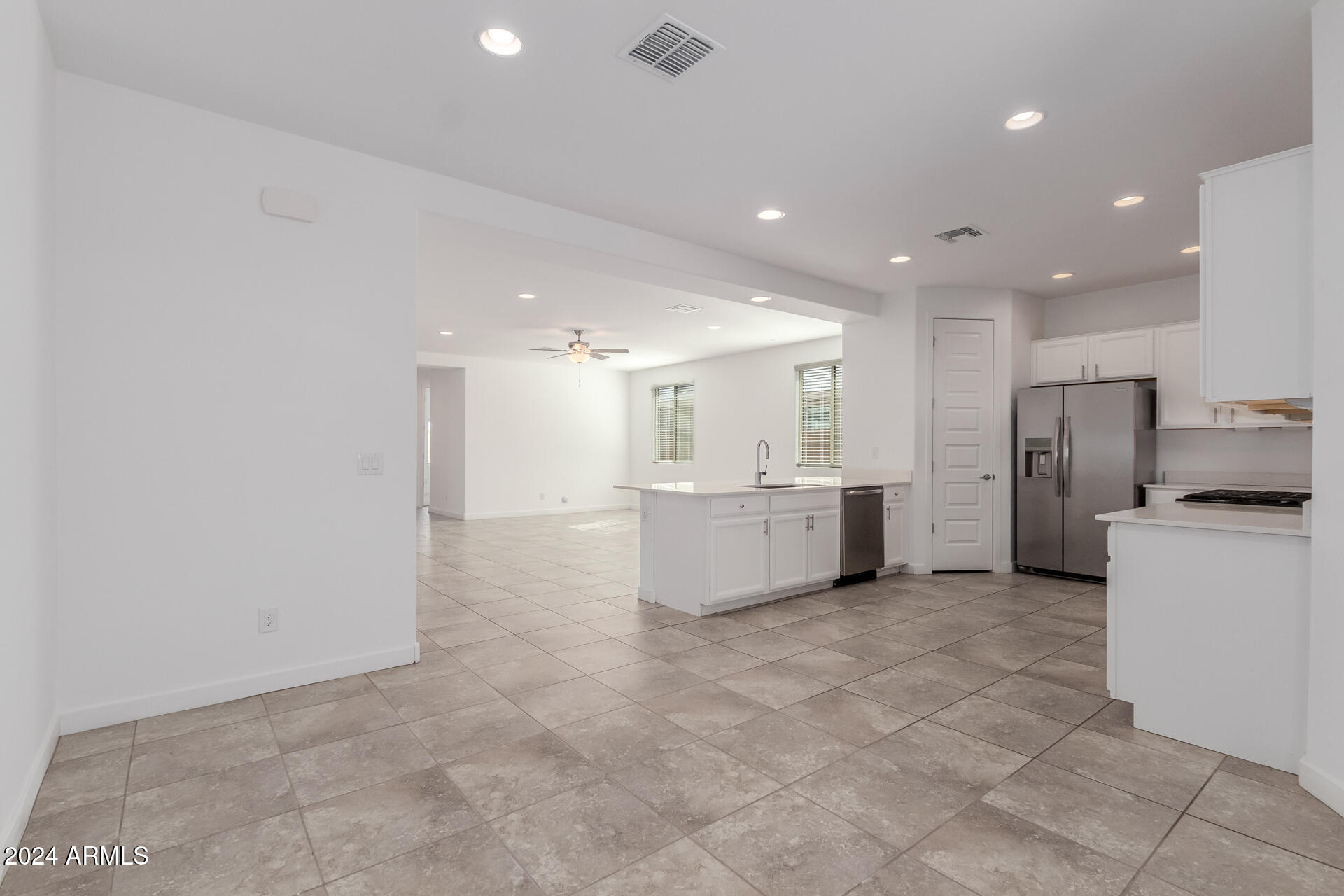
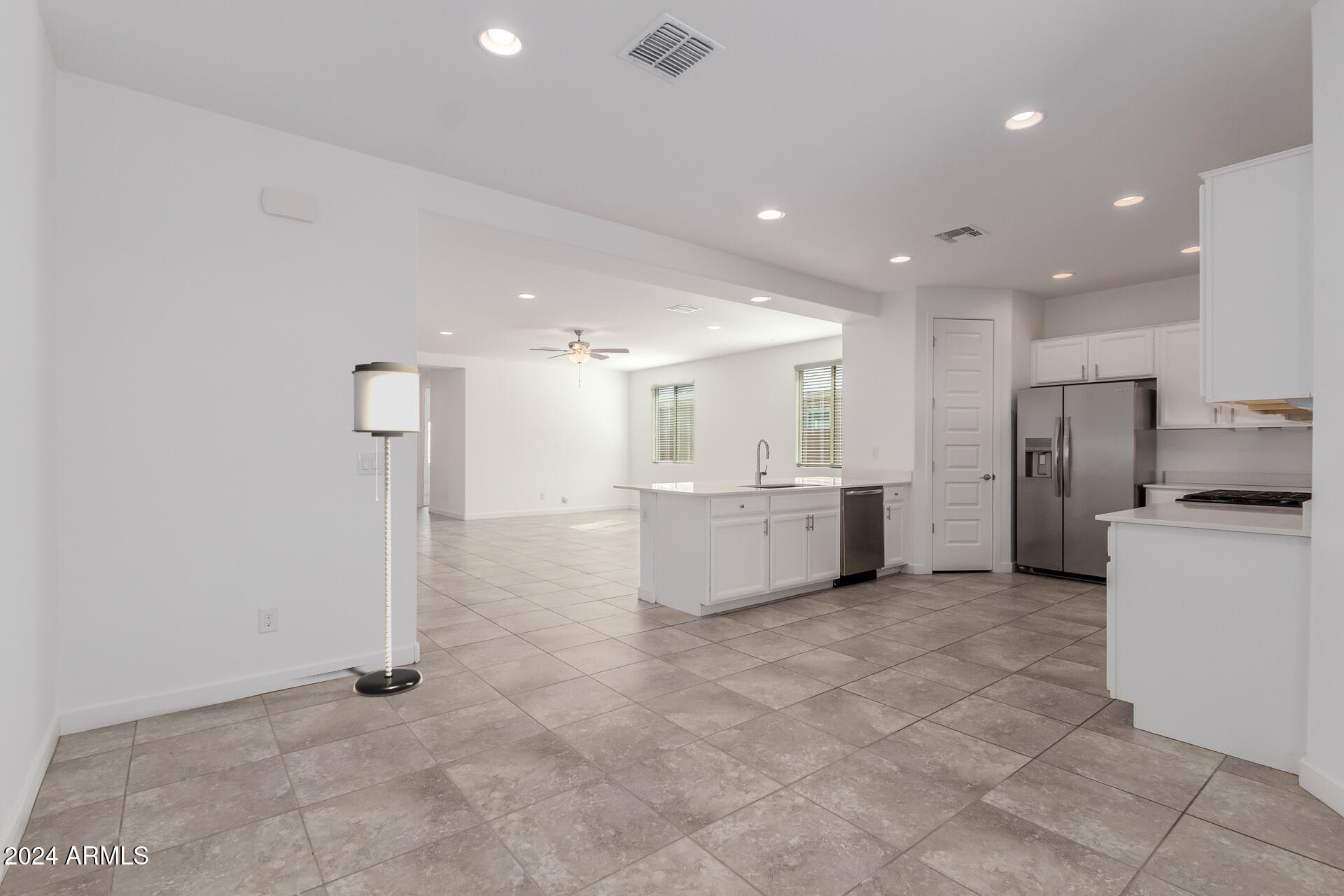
+ floor lamp (388, 524)
